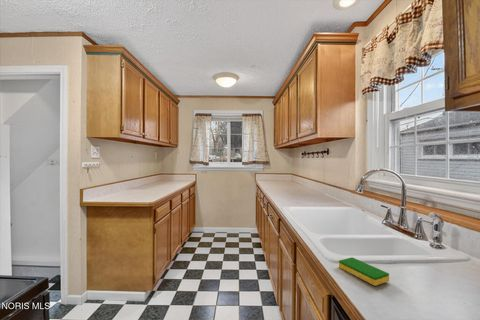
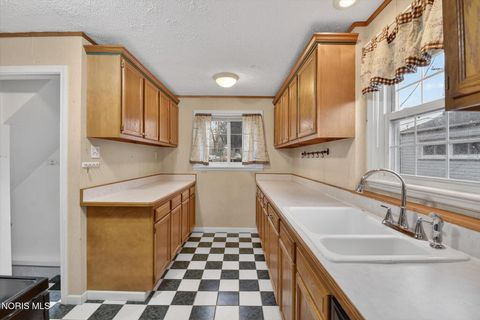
- dish sponge (362, 270)
